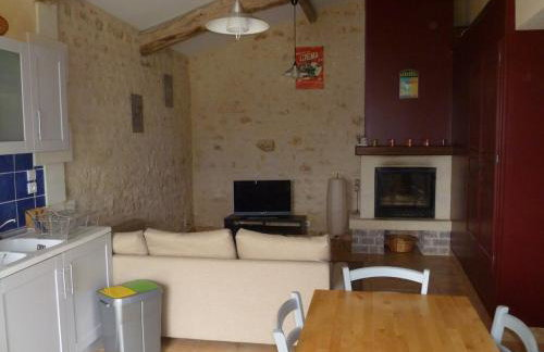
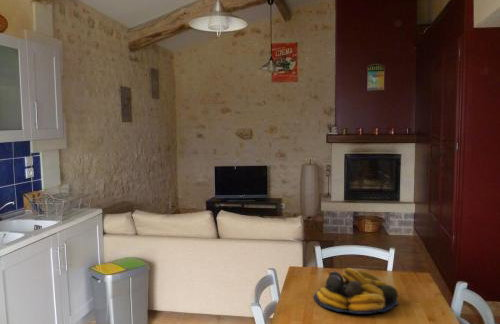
+ fruit bowl (354, 285)
